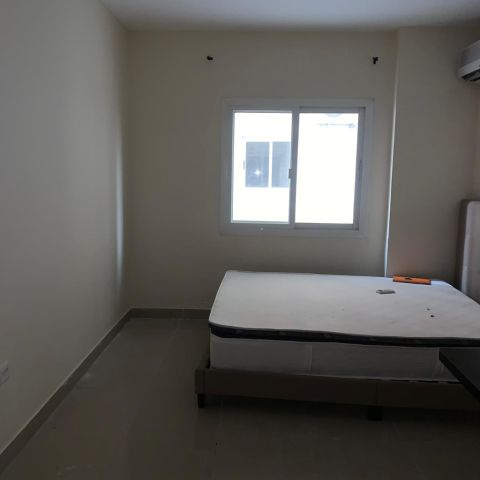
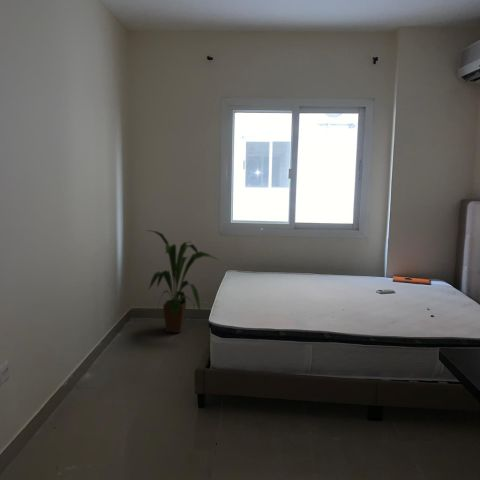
+ house plant (183, 281)
